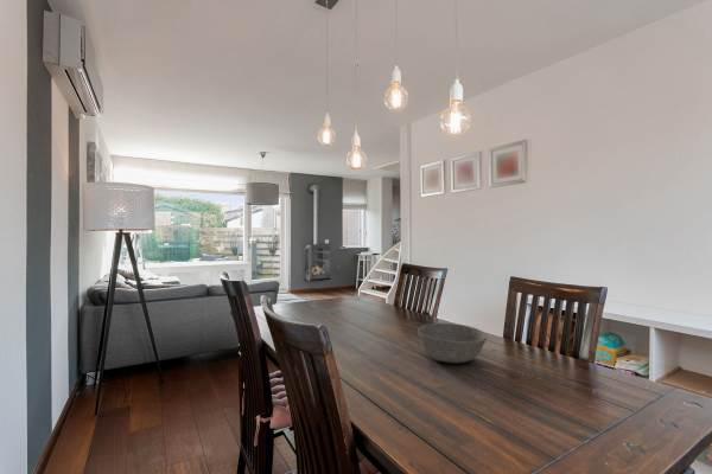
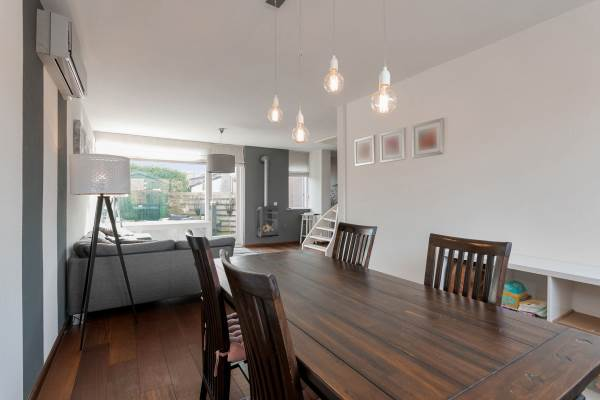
- bowl (451, 344)
